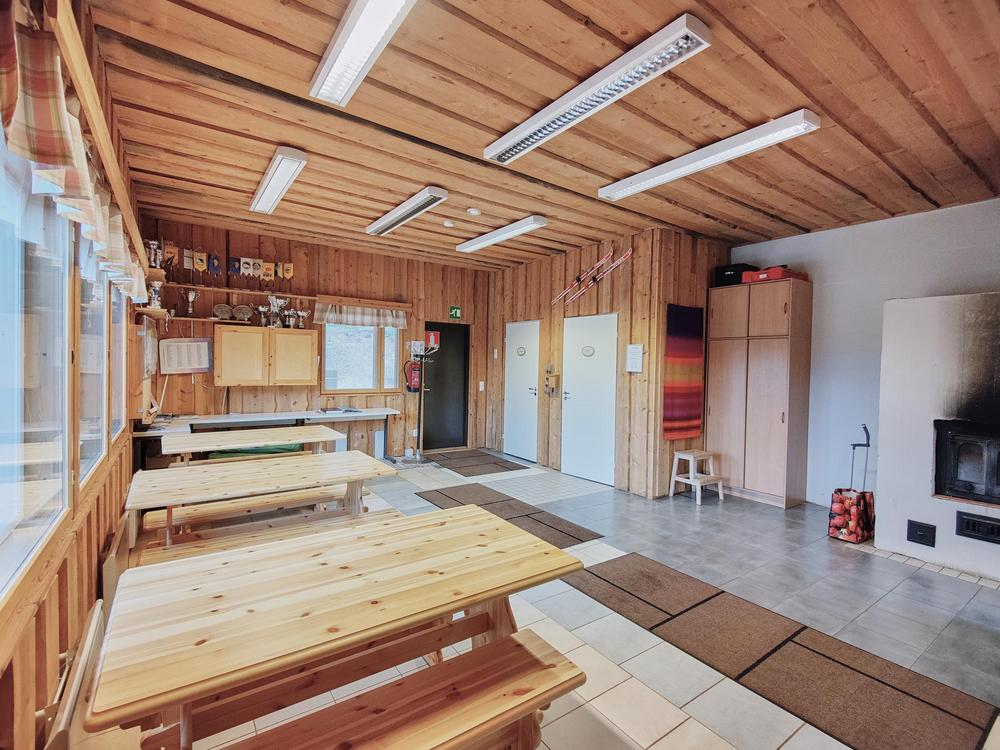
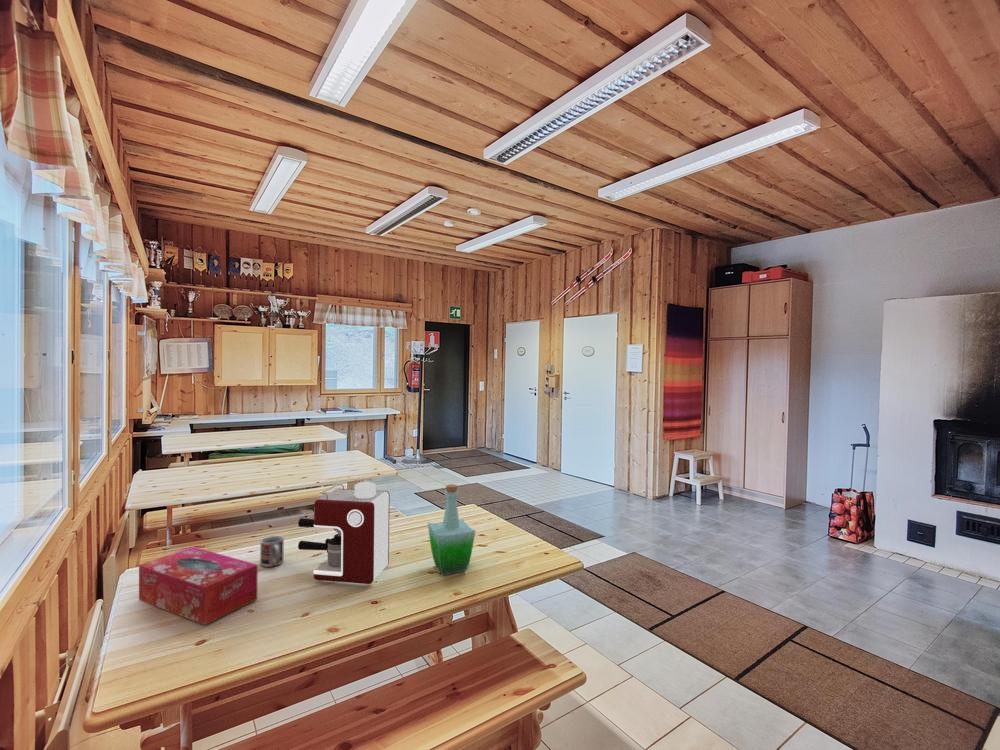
+ bottle (451, 527)
+ tissue box (198, 582)
+ cup (273, 552)
+ coffee maker (339, 526)
